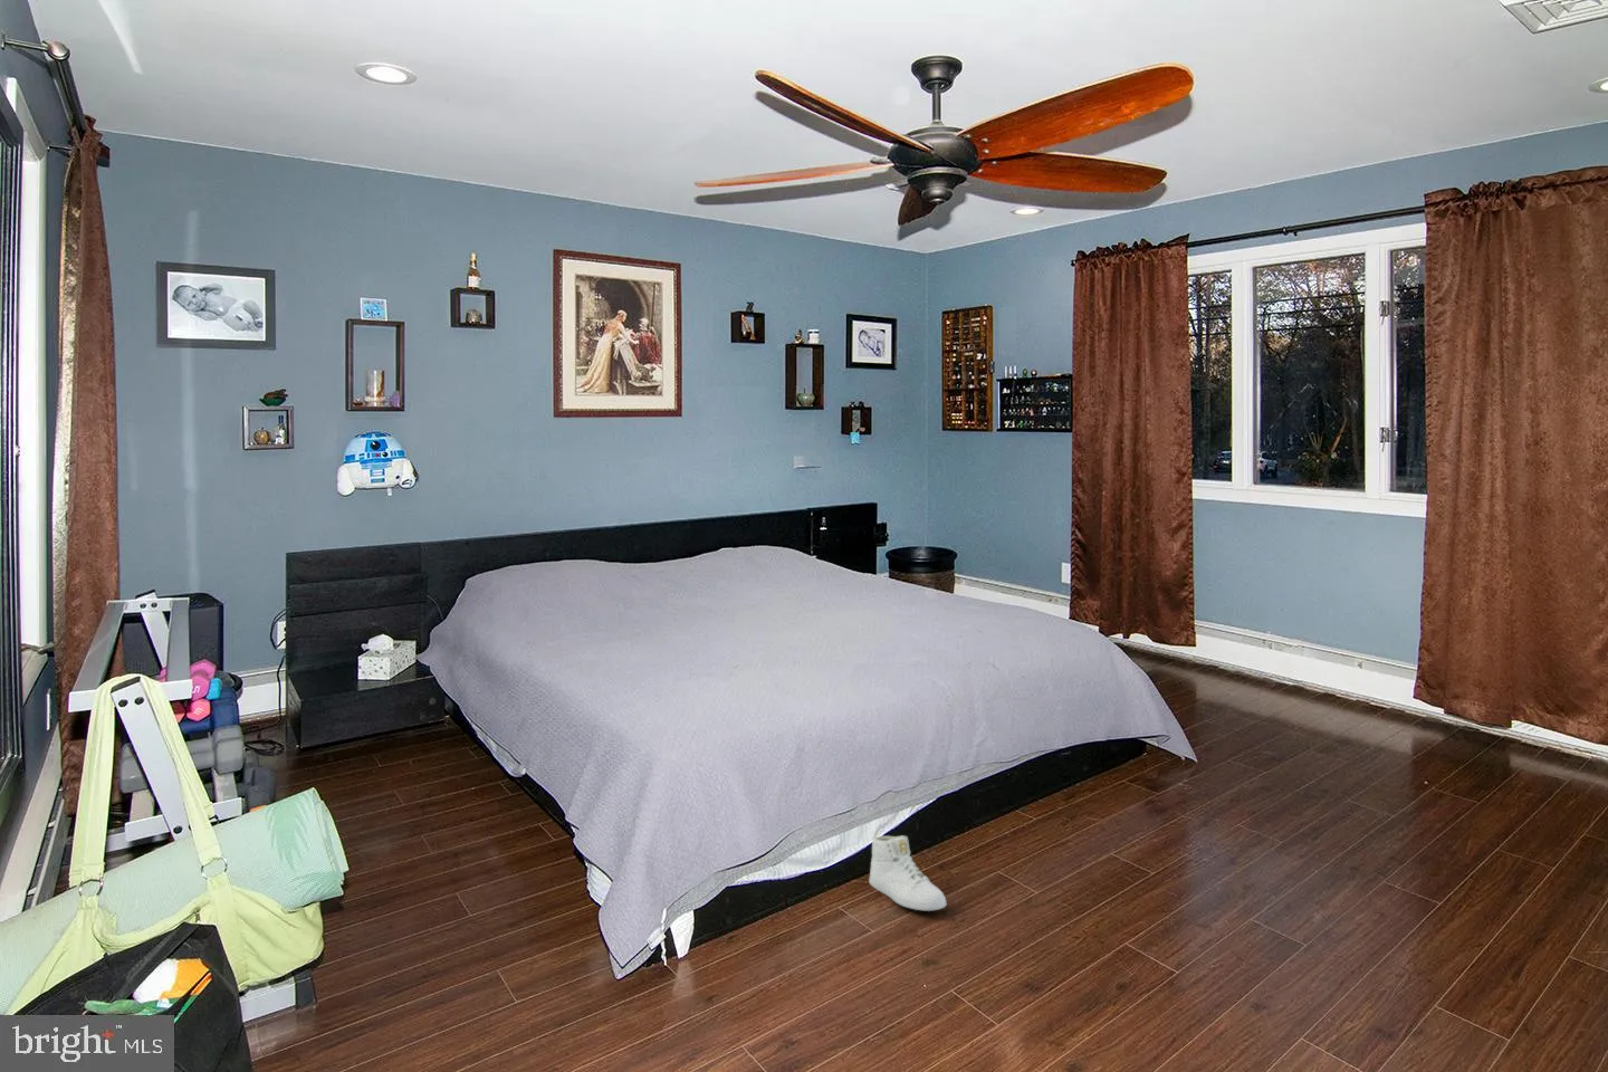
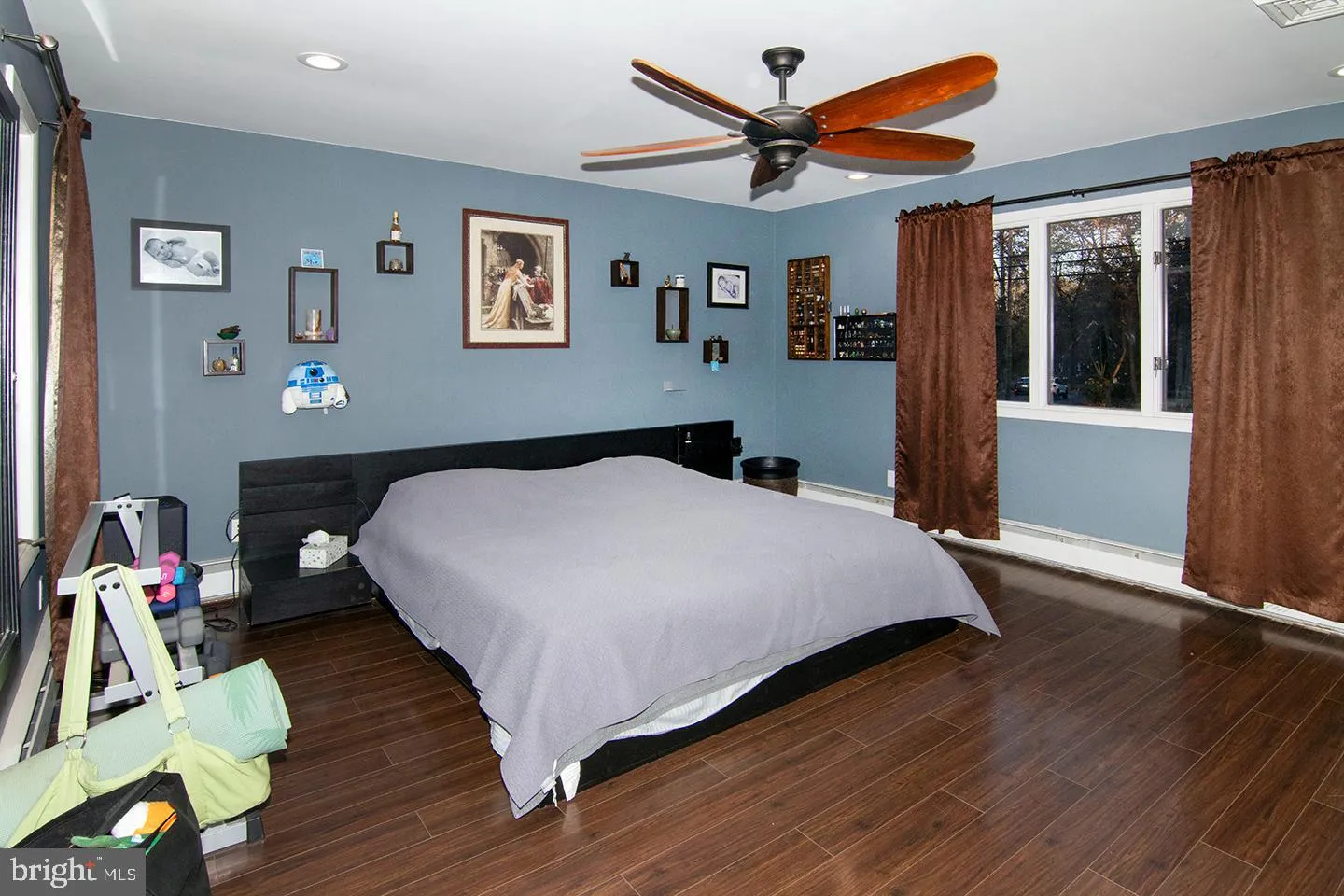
- sneaker (904, 867)
